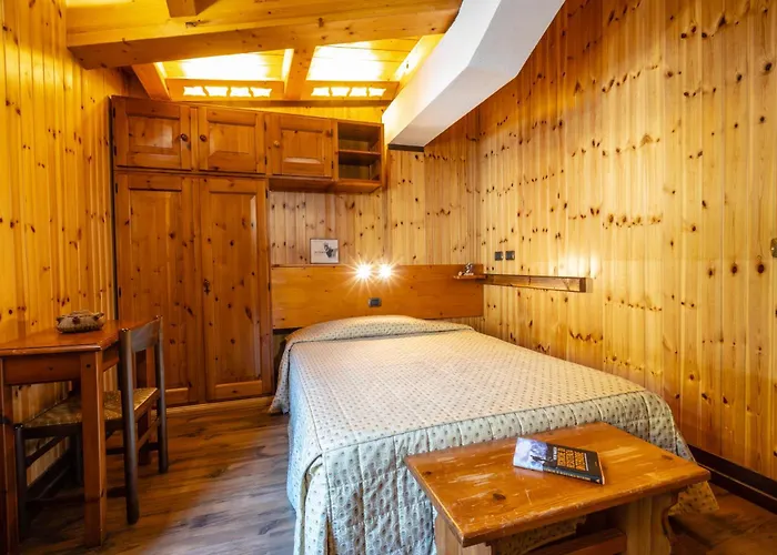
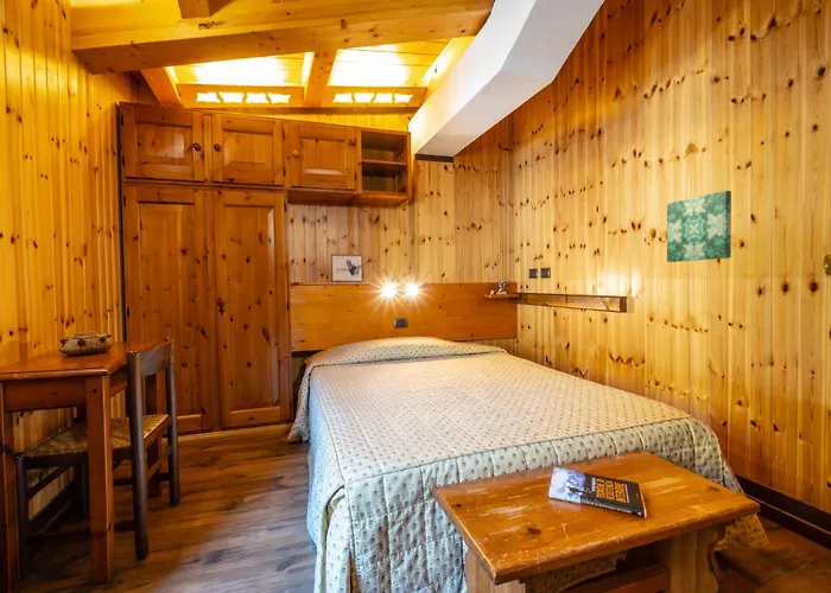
+ wall art (697, 229)
